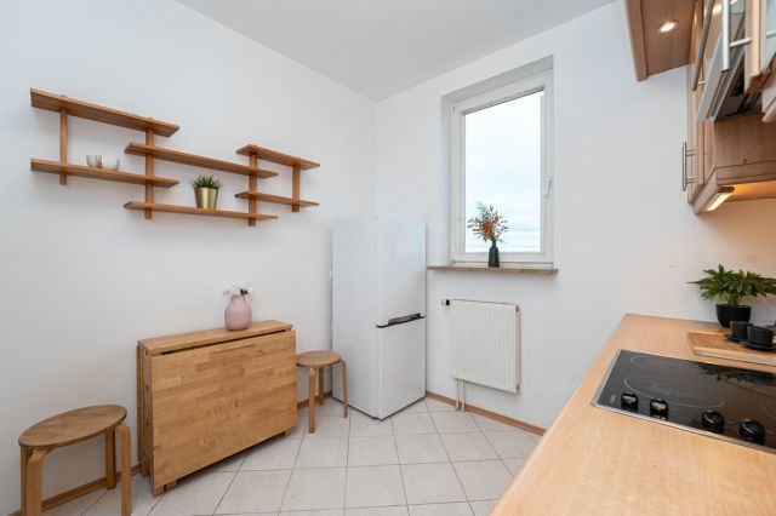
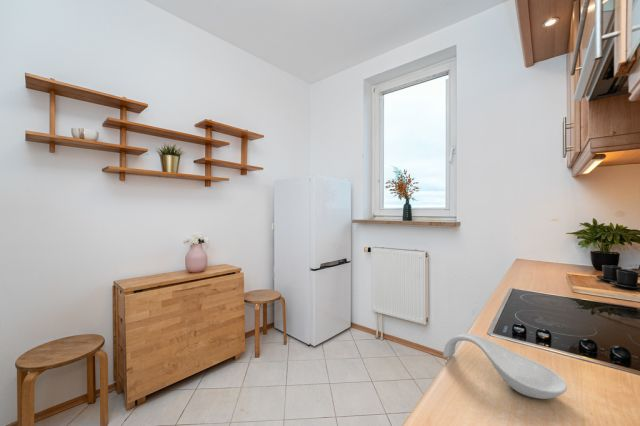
+ spoon rest (497, 360)
